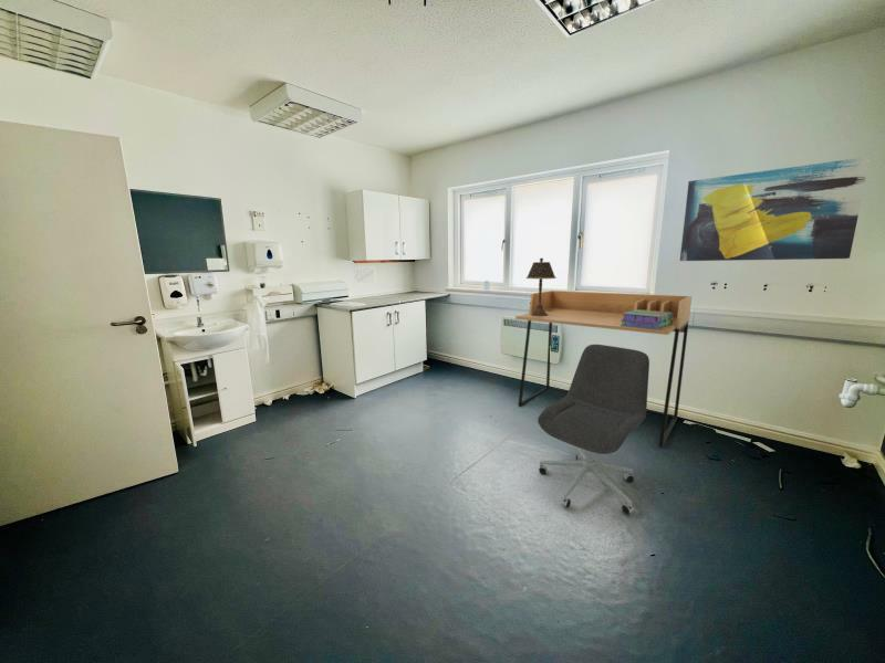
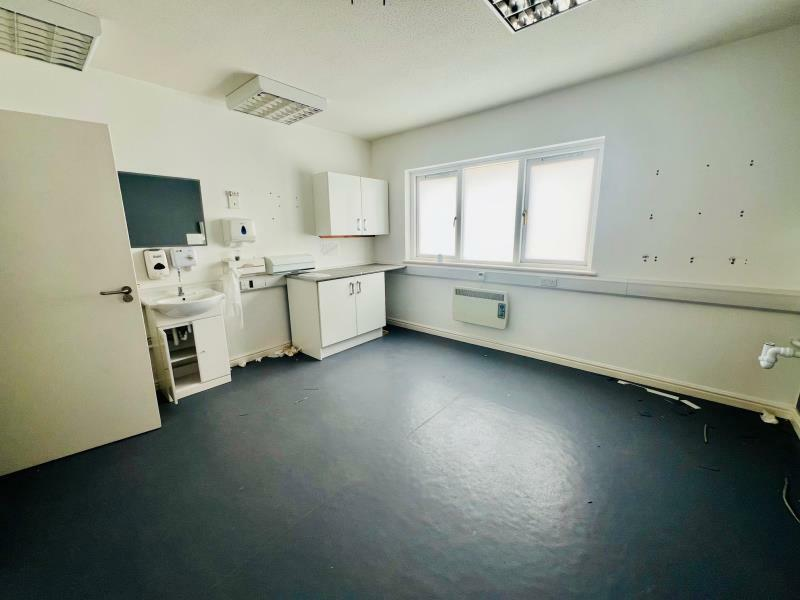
- desk (598, 327)
- table lamp (540, 286)
- office chair (592, 422)
- stack of books (647, 318)
- wall art (761, 215)
